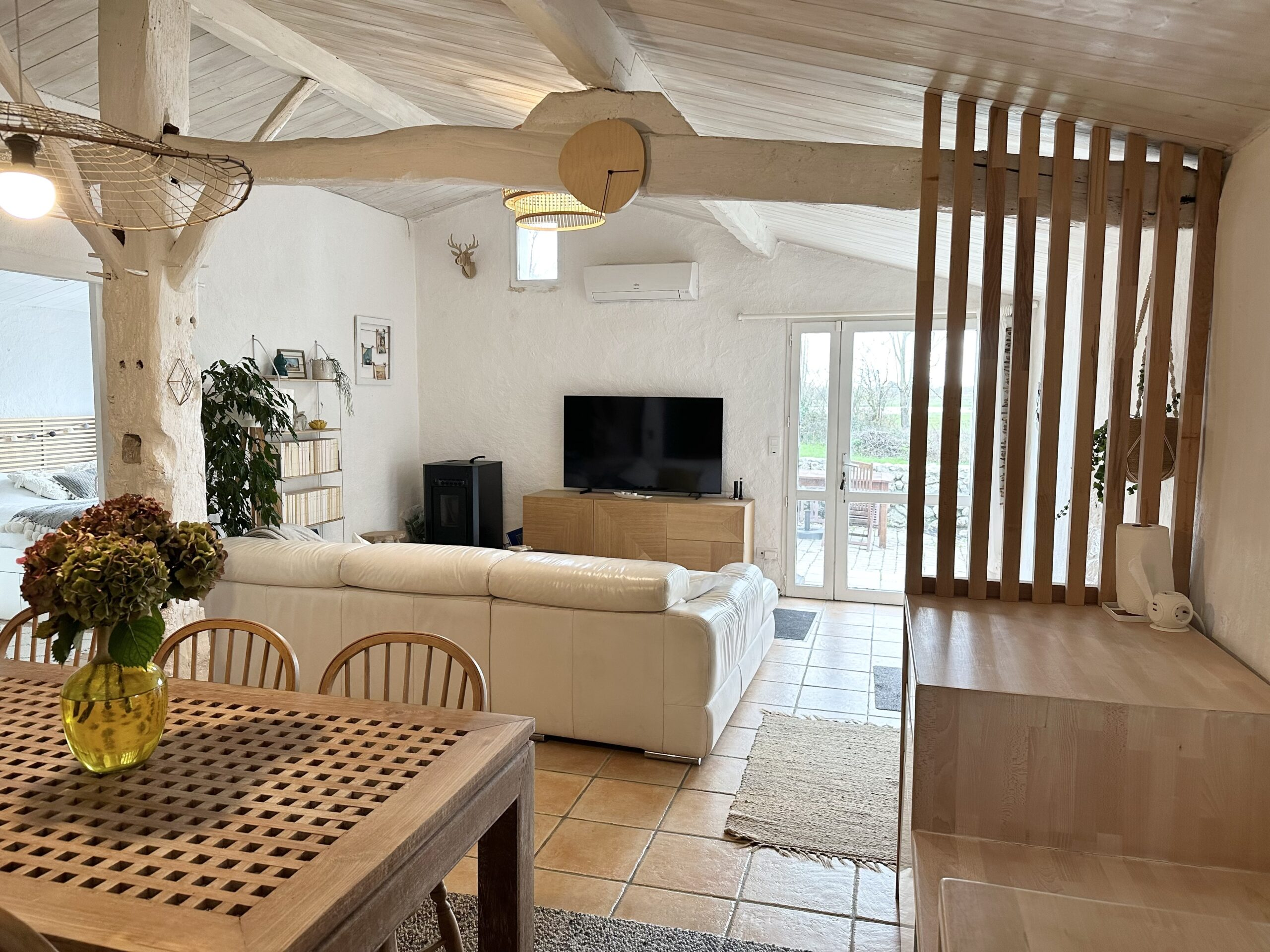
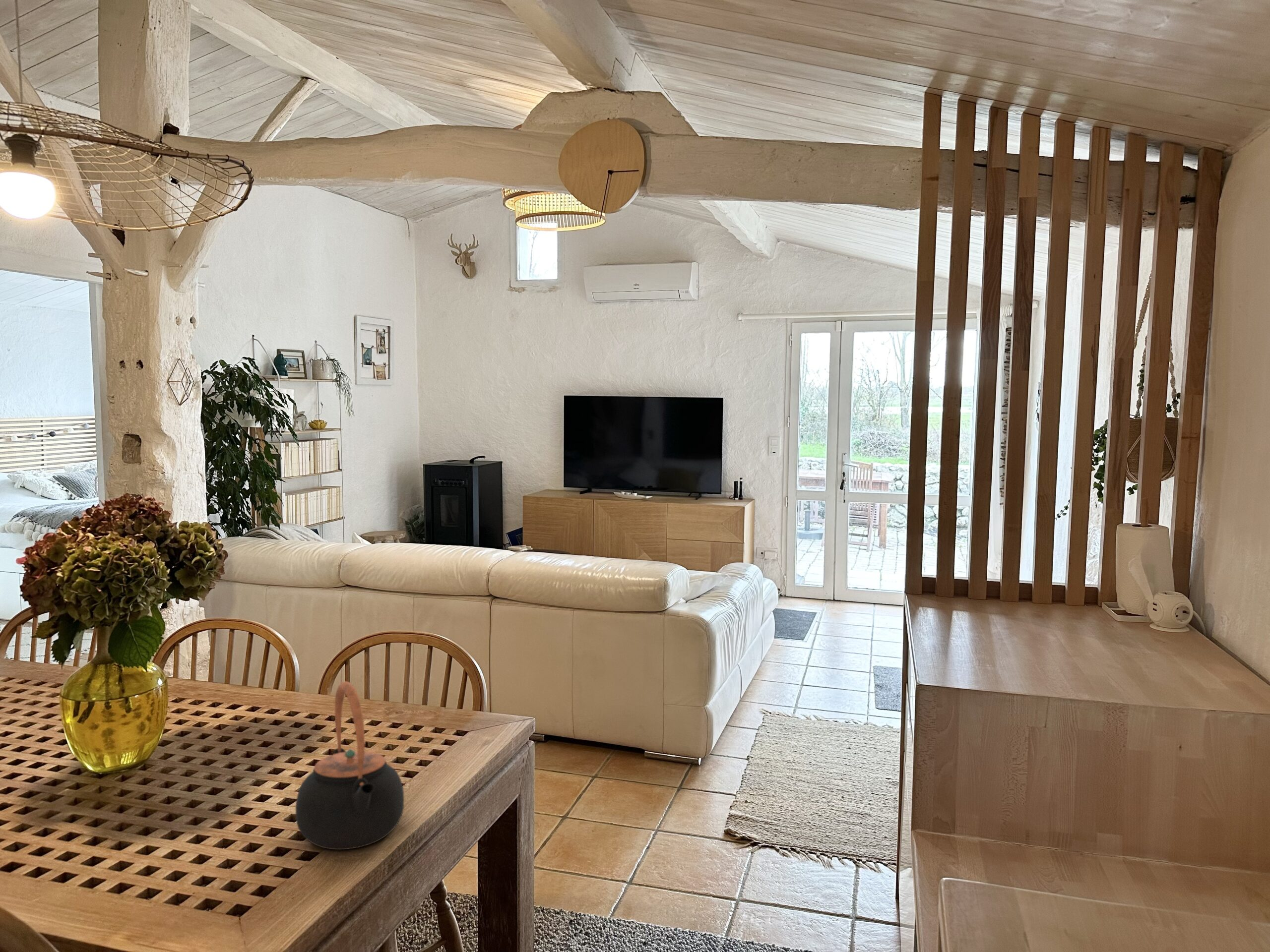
+ teapot (352, 762)
